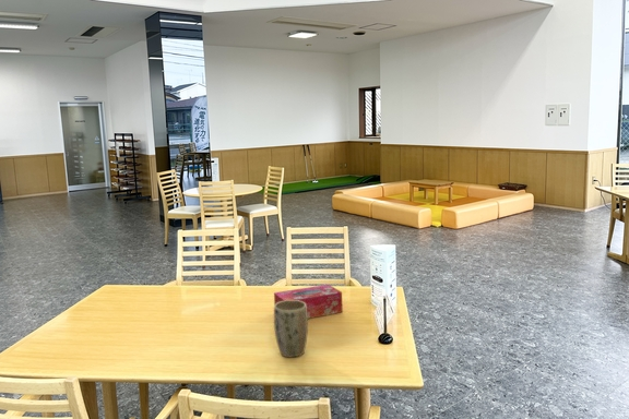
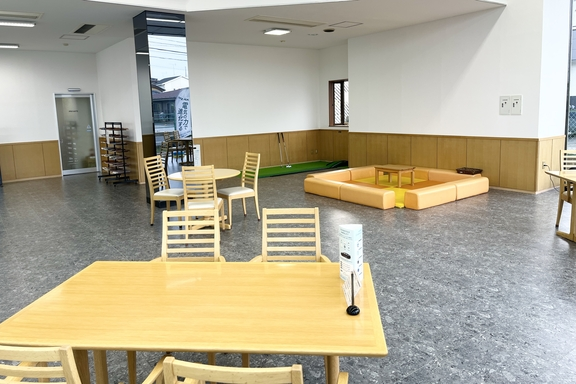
- tissue box (308, 302)
- plant pot (290, 328)
